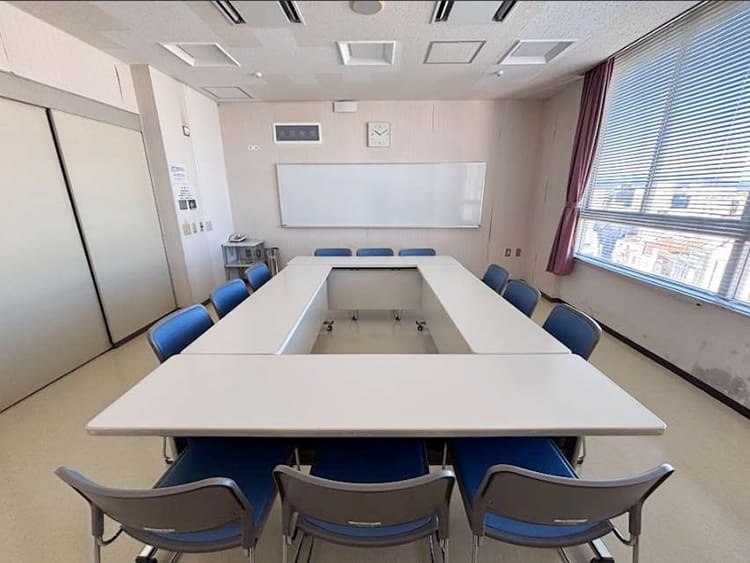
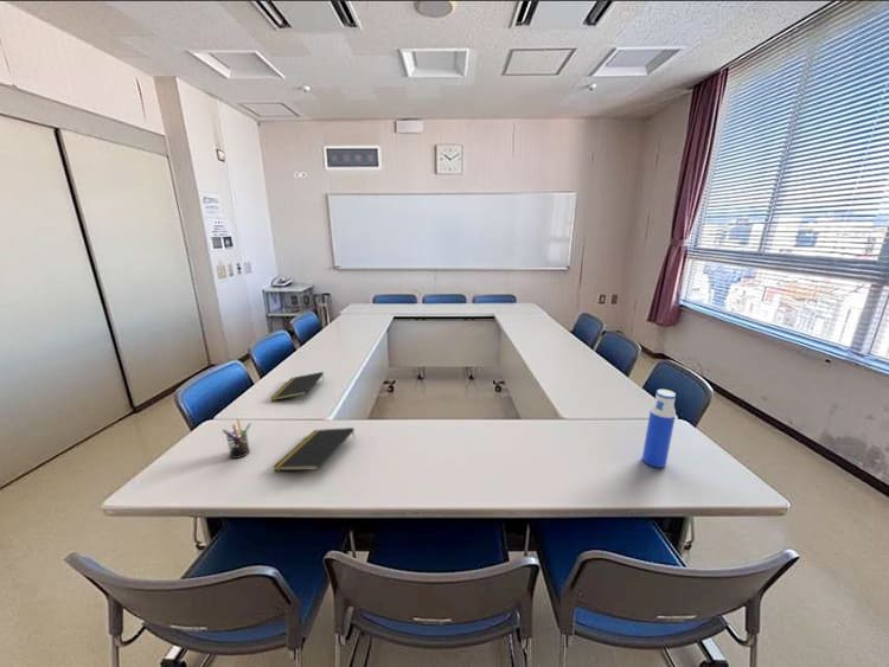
+ notepad (315, 448)
+ pen holder (239, 437)
+ water bottle (659, 428)
+ notepad (299, 385)
